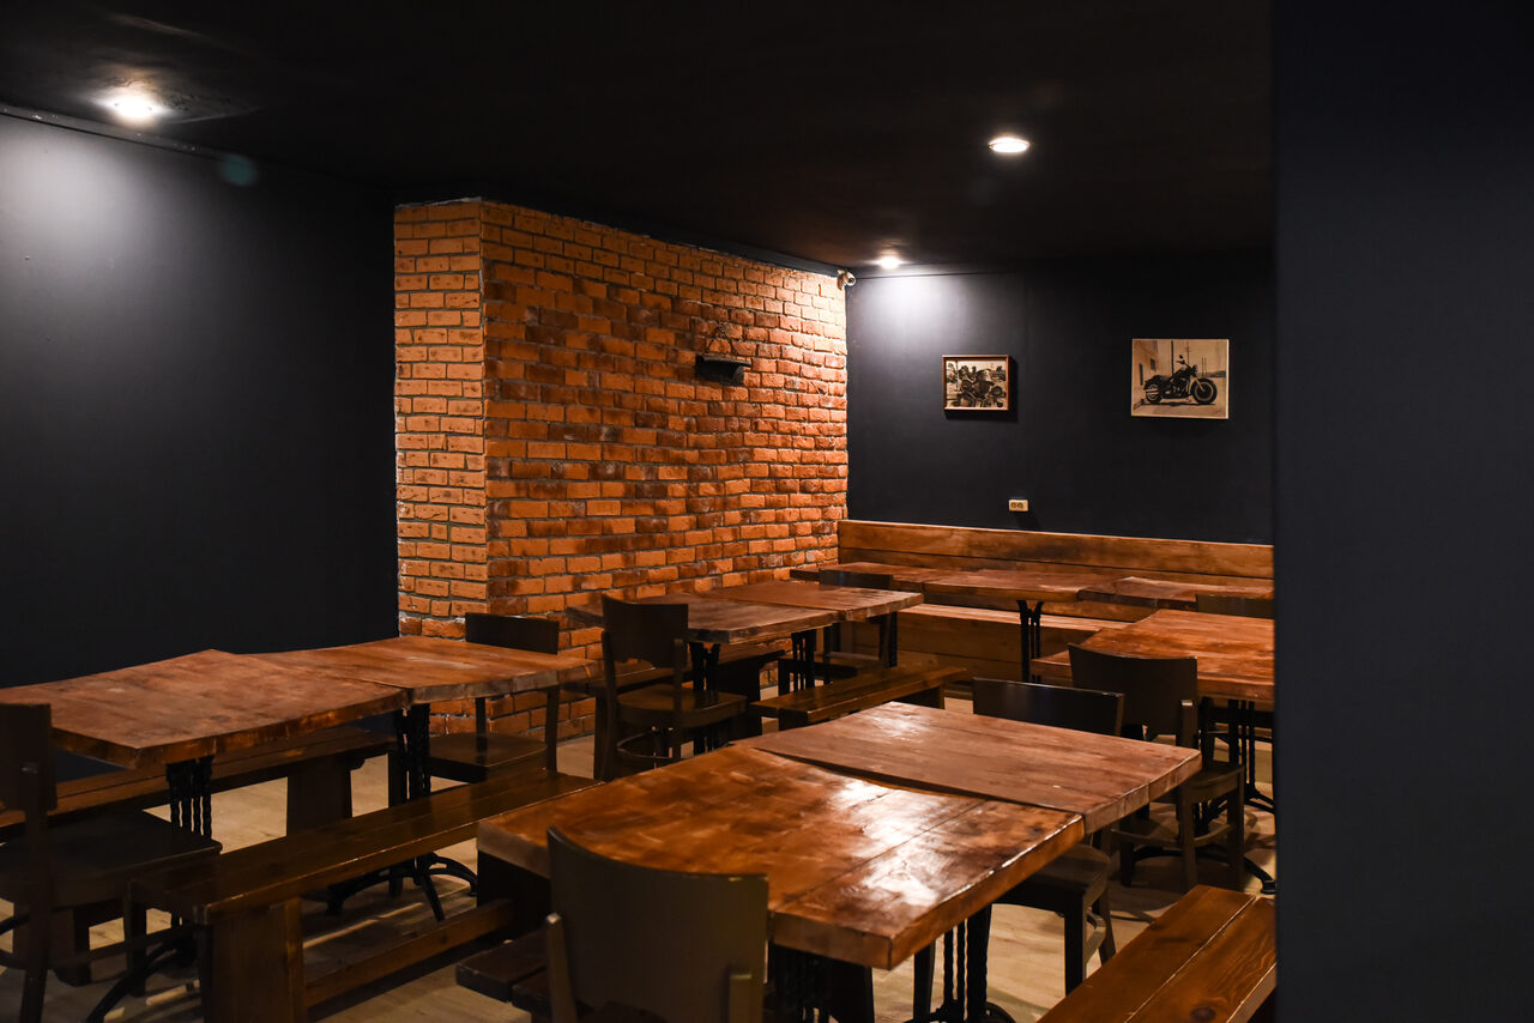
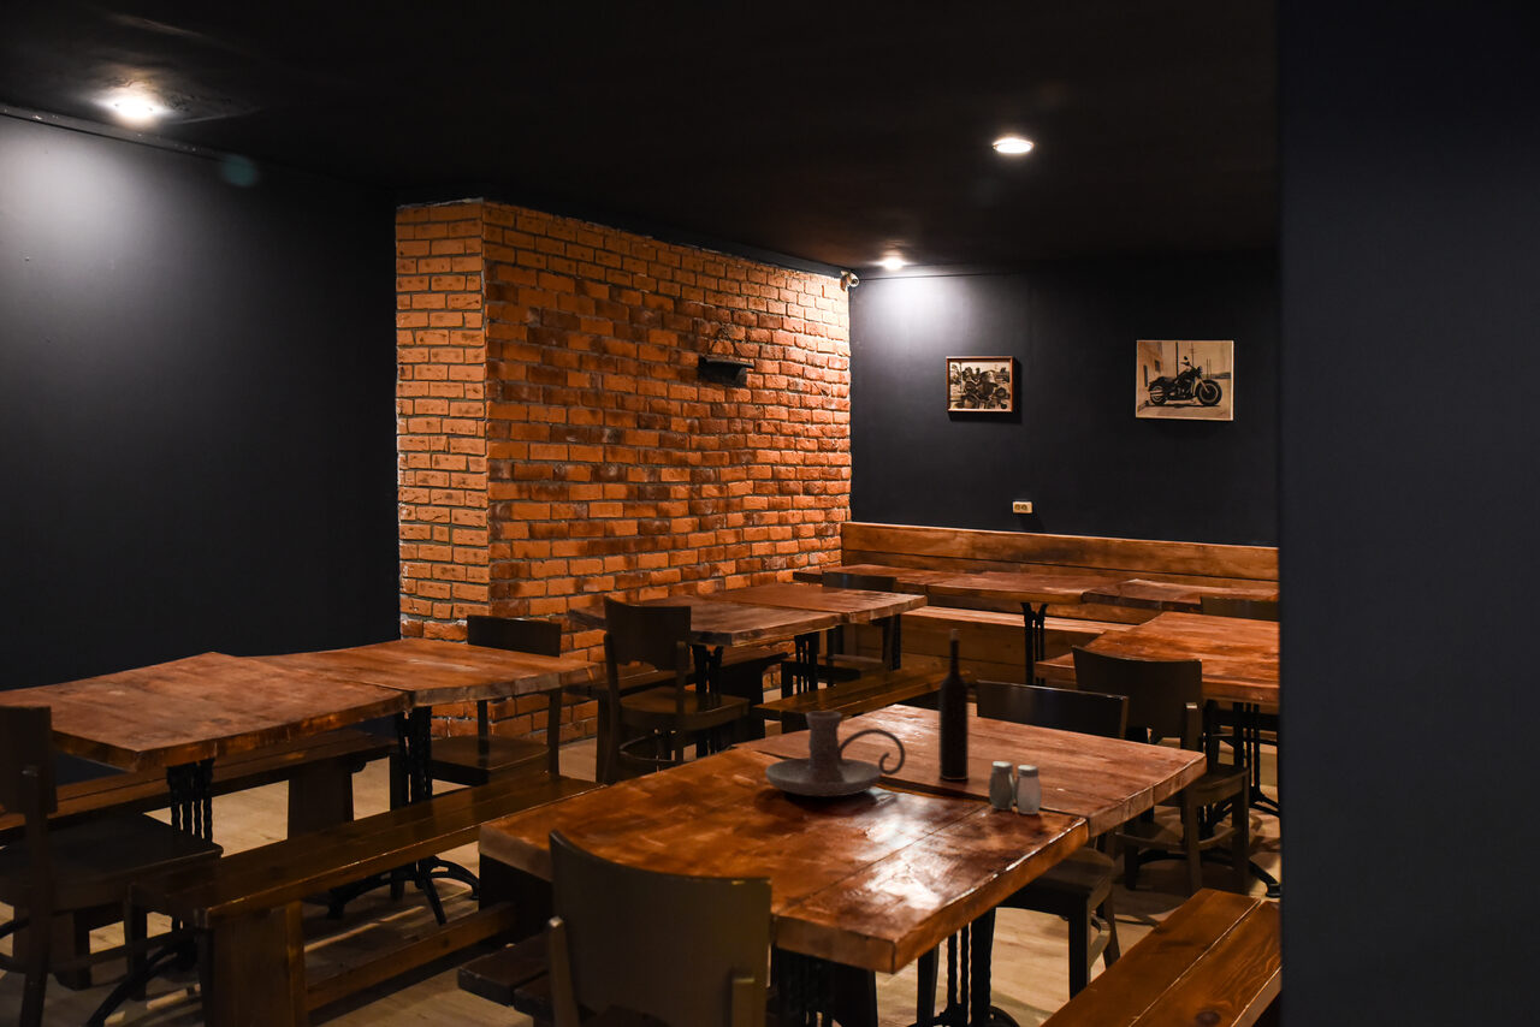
+ candle holder (836, 752)
+ salt and pepper shaker (1014, 786)
+ wine bottle (953, 704)
